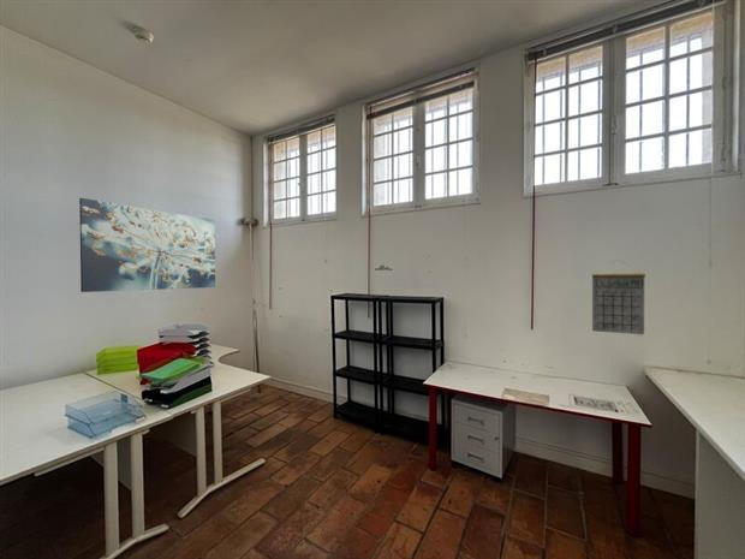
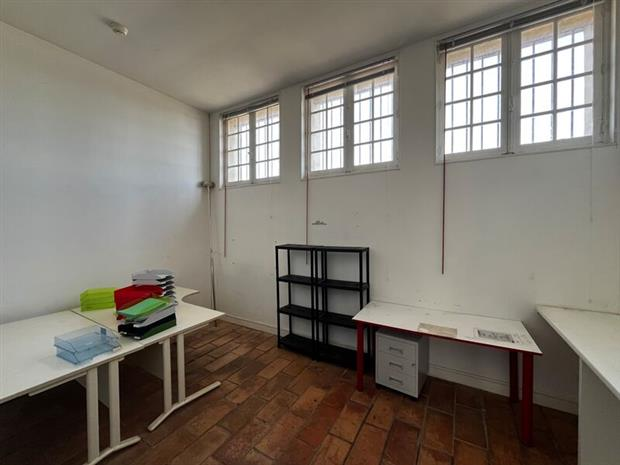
- calendar (618, 296)
- wall art (159, 250)
